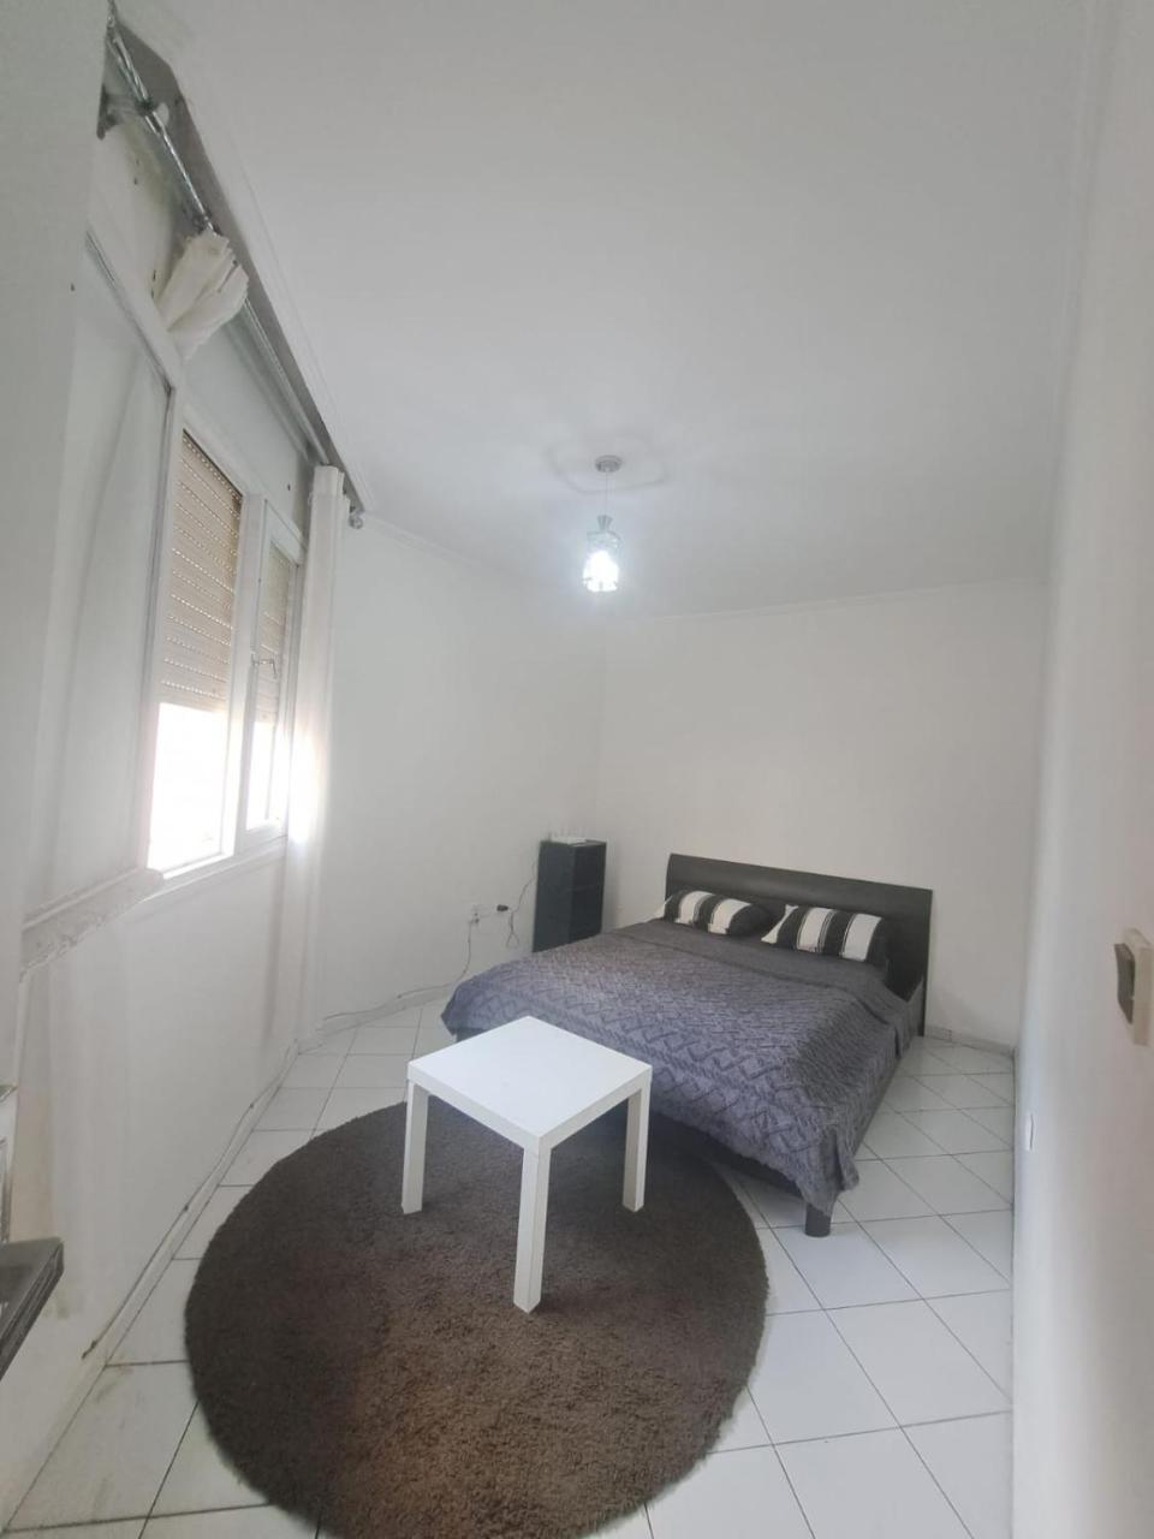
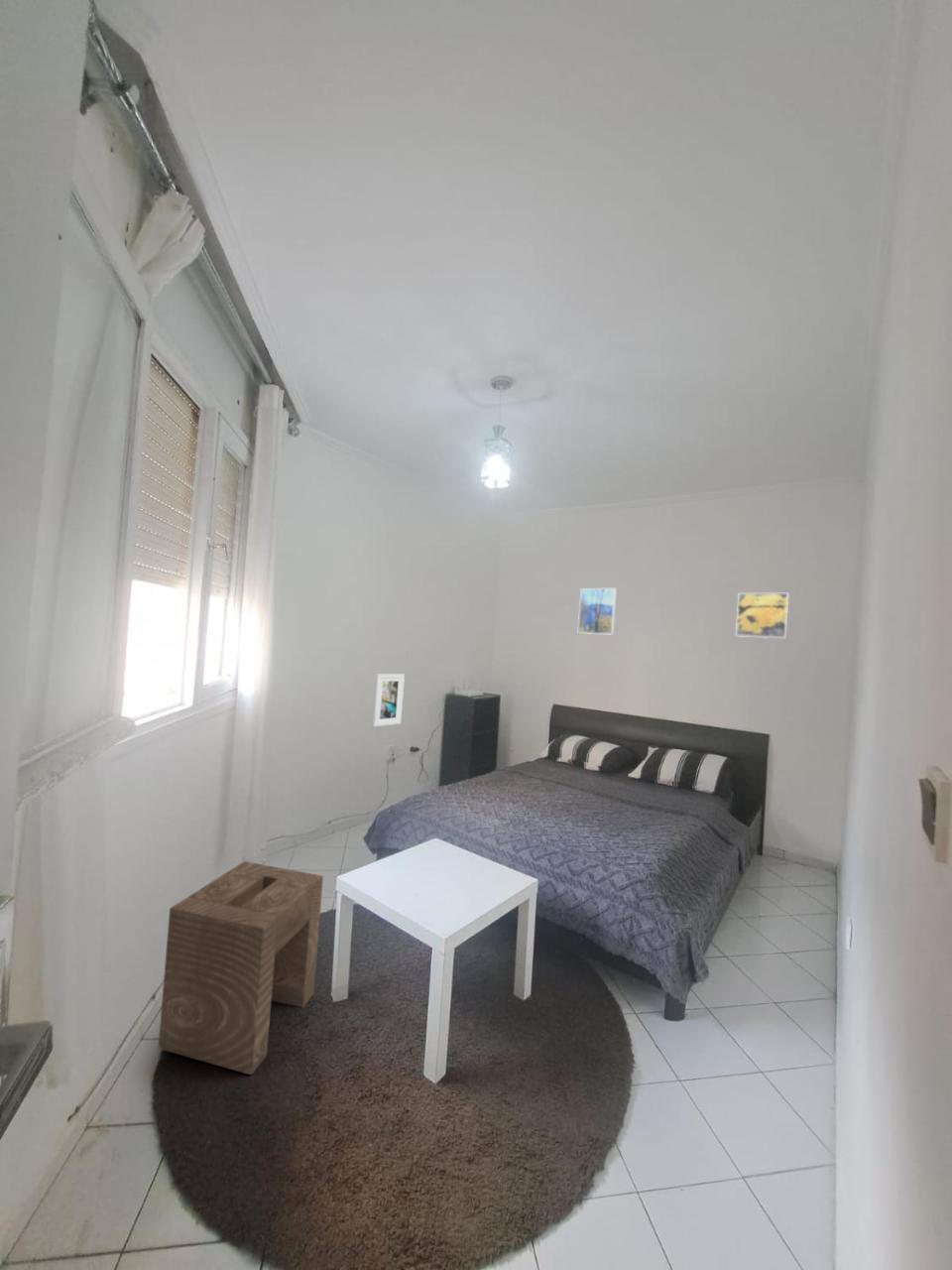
+ stool (247, 954)
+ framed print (389, 699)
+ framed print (762, 615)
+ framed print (596, 610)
